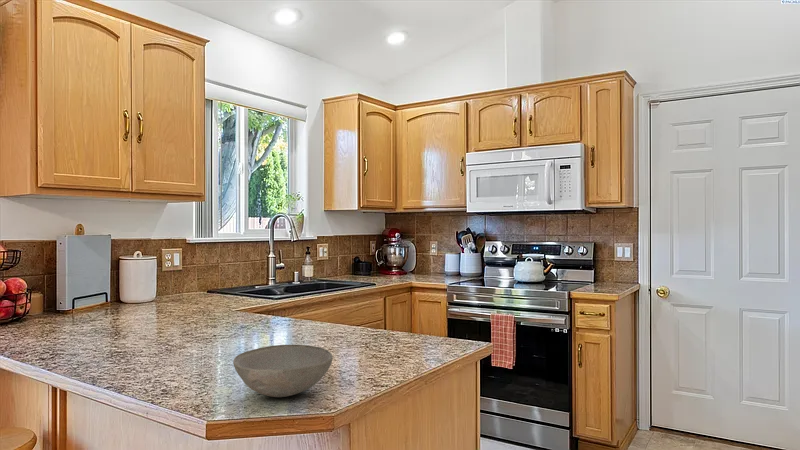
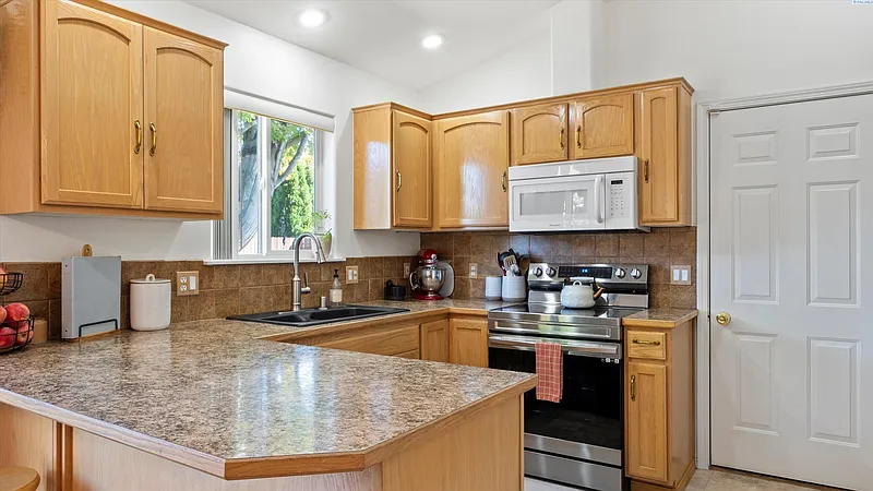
- bowl (283, 374)
